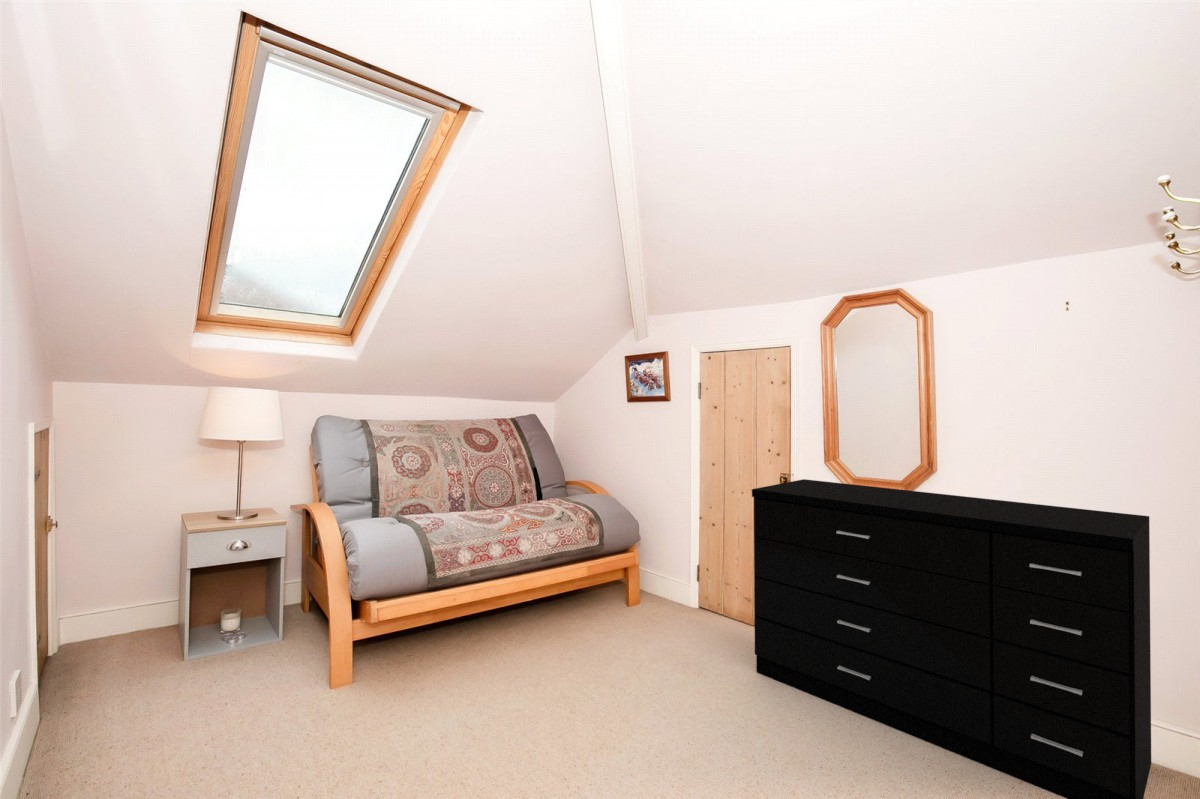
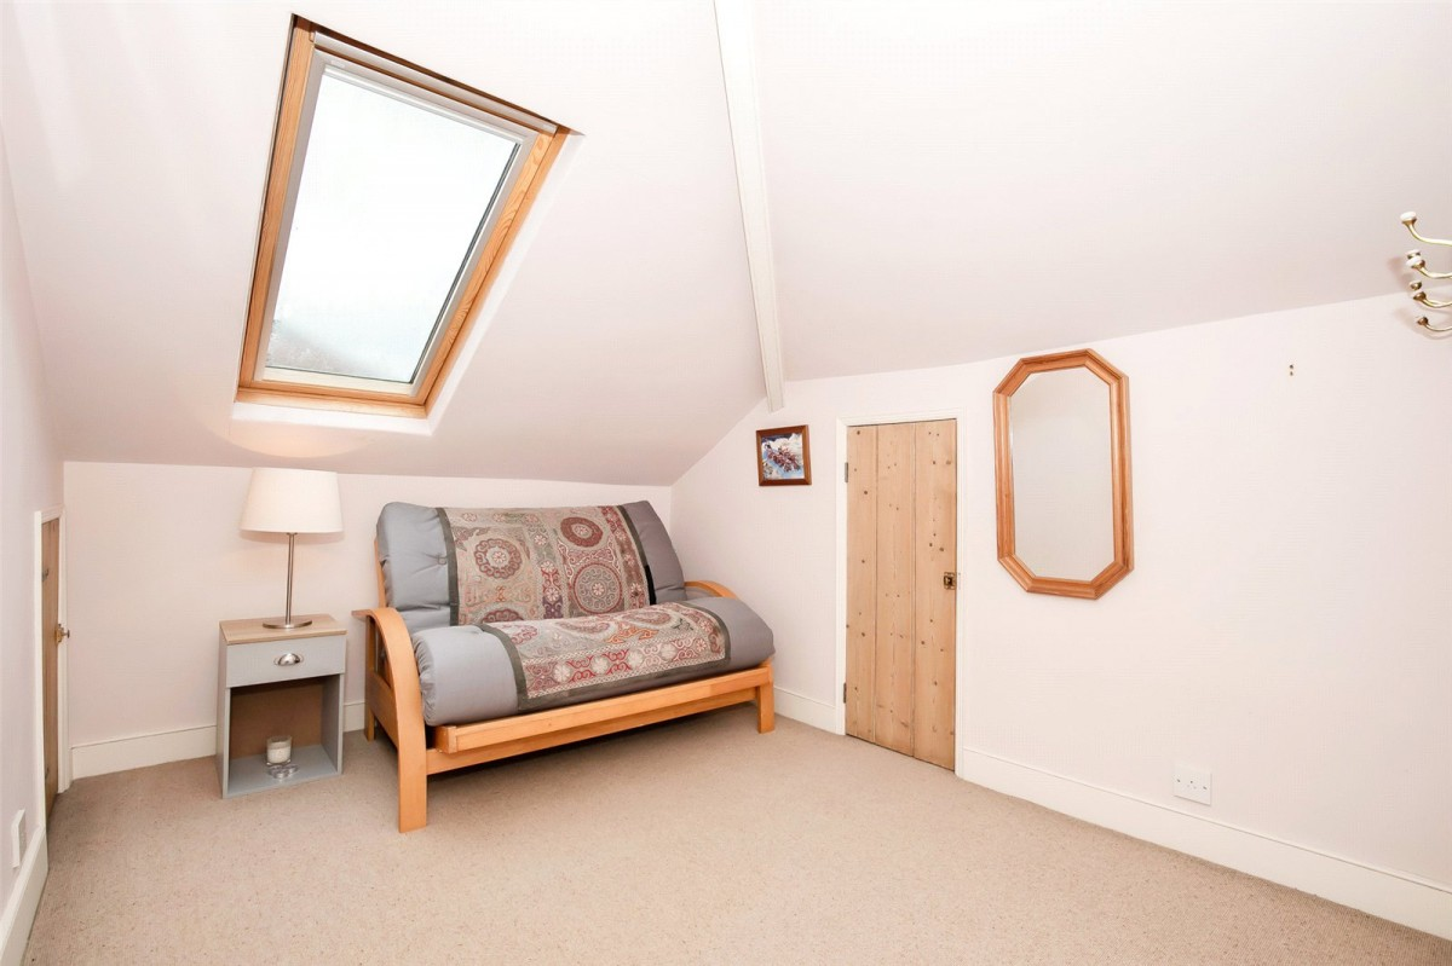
- dresser (922, 607)
